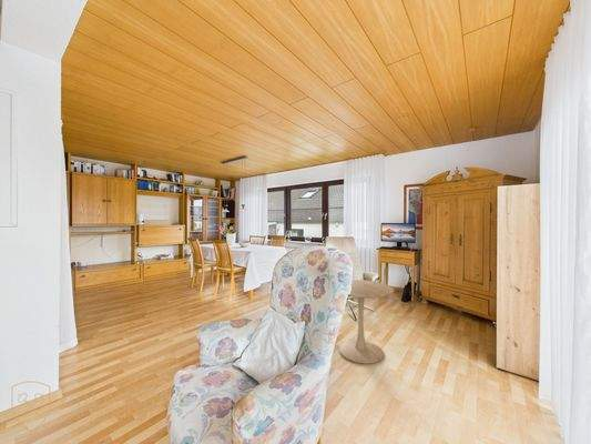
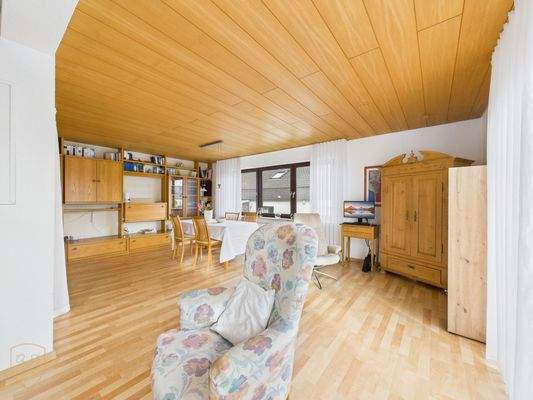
- side table (360, 319)
